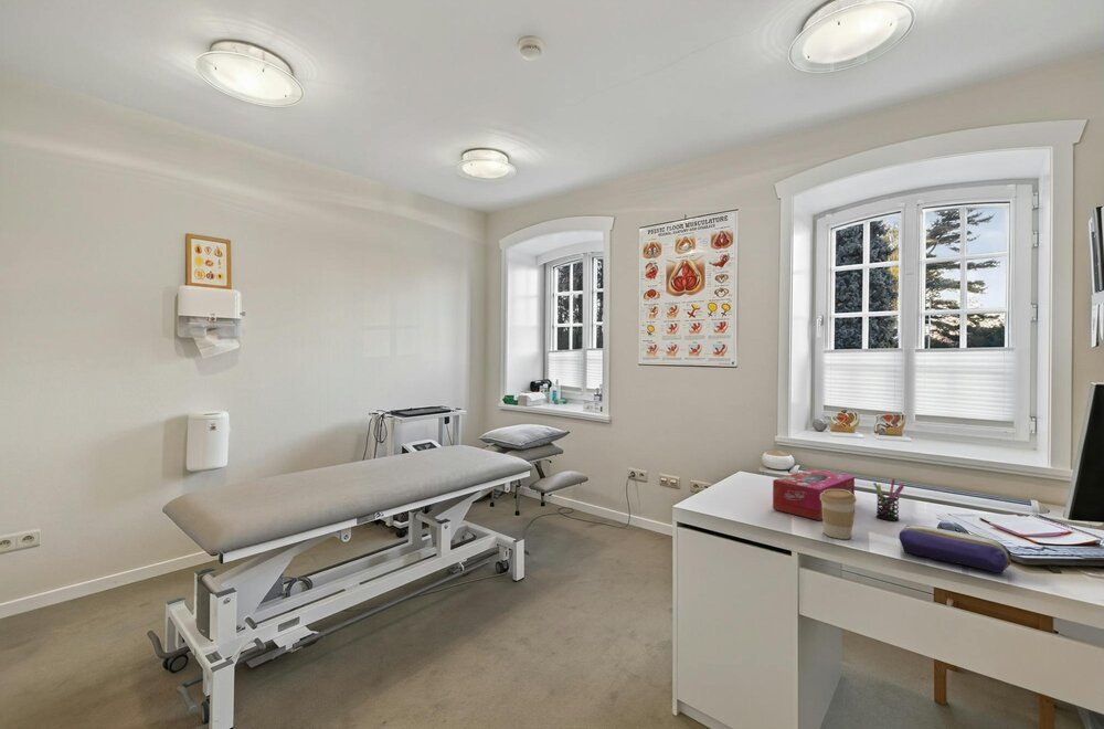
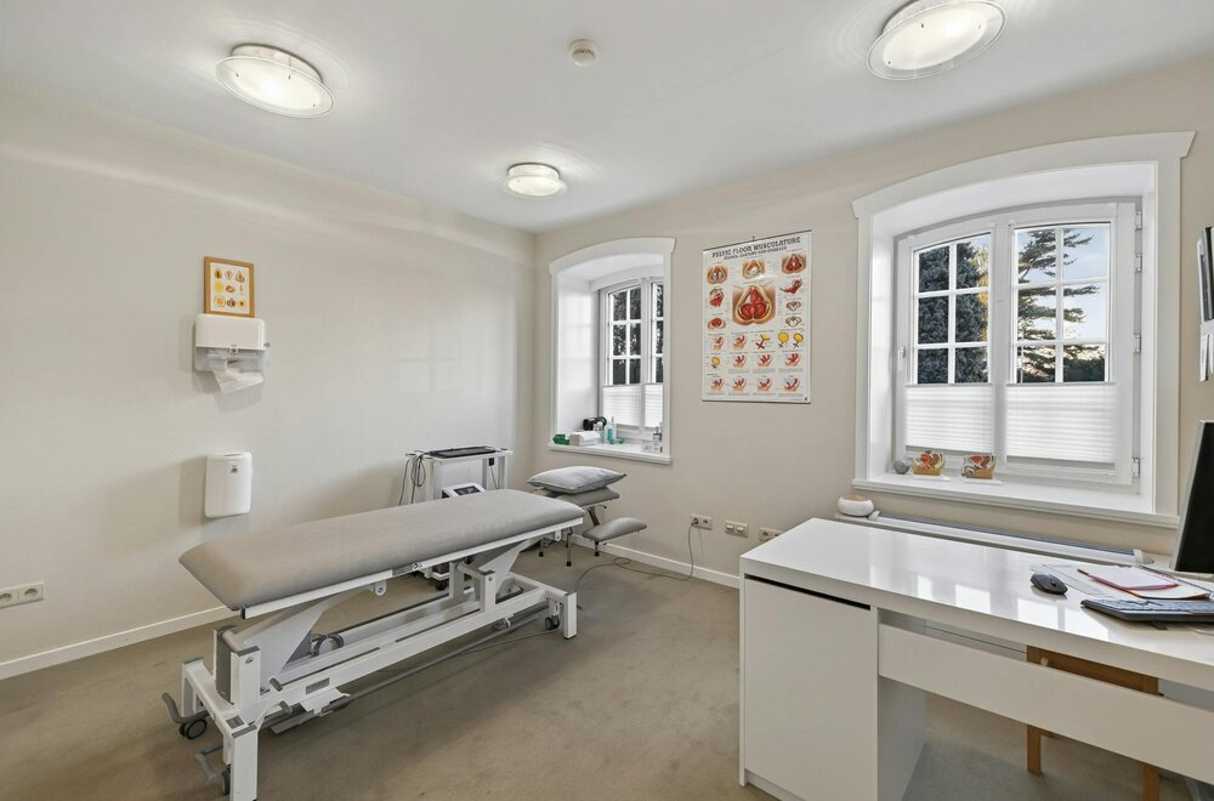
- tissue box (814, 492)
- coffee cup (837, 513)
- pencil case (952, 547)
- pen holder (885, 497)
